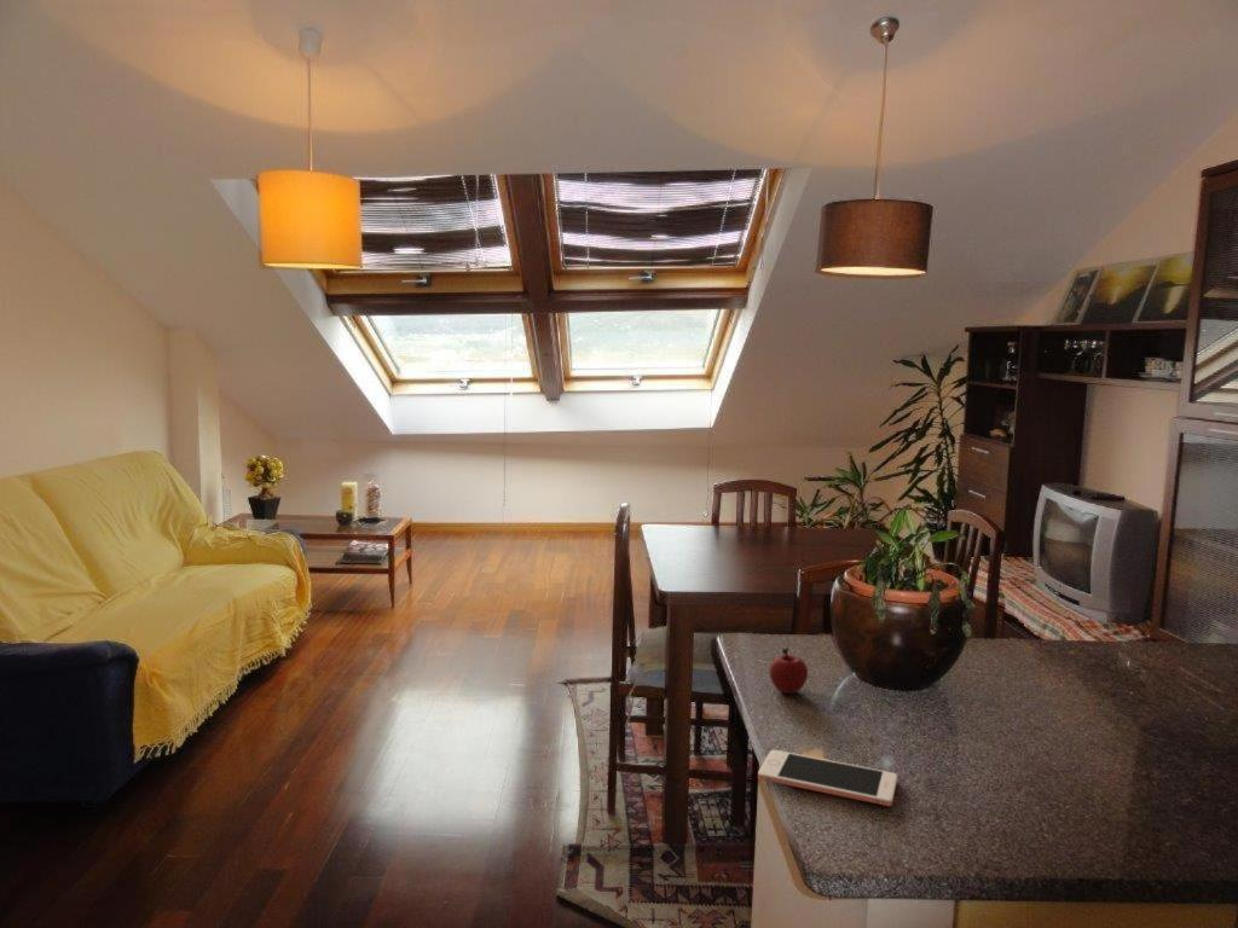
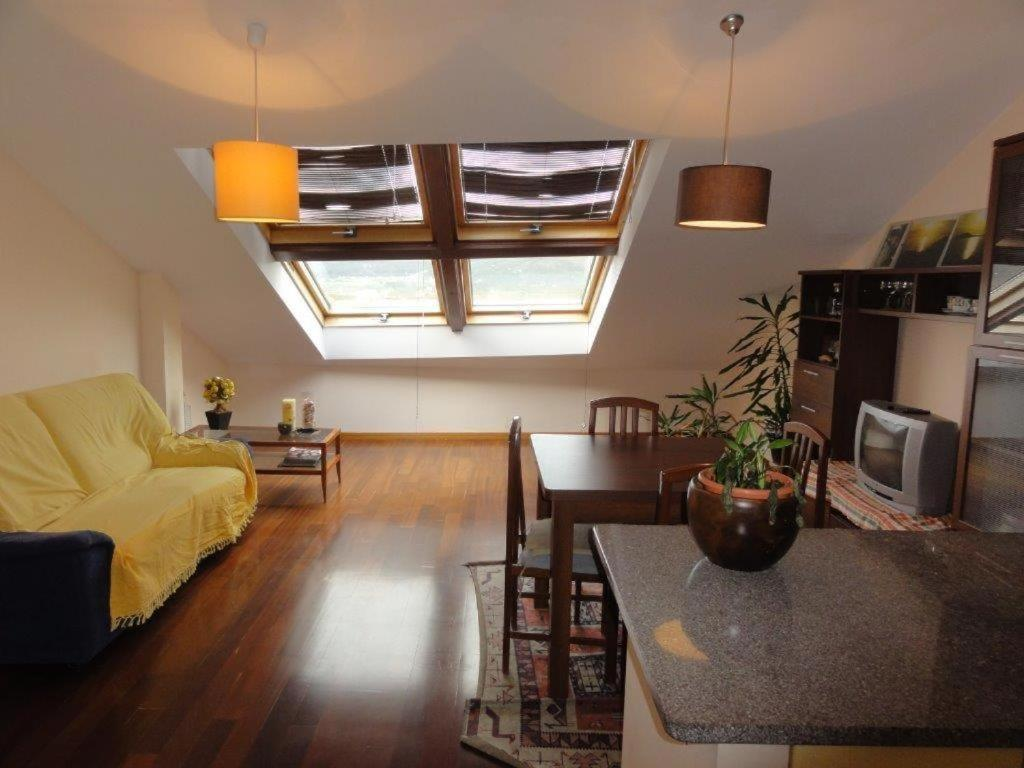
- cell phone (827, 776)
- apple (788, 668)
